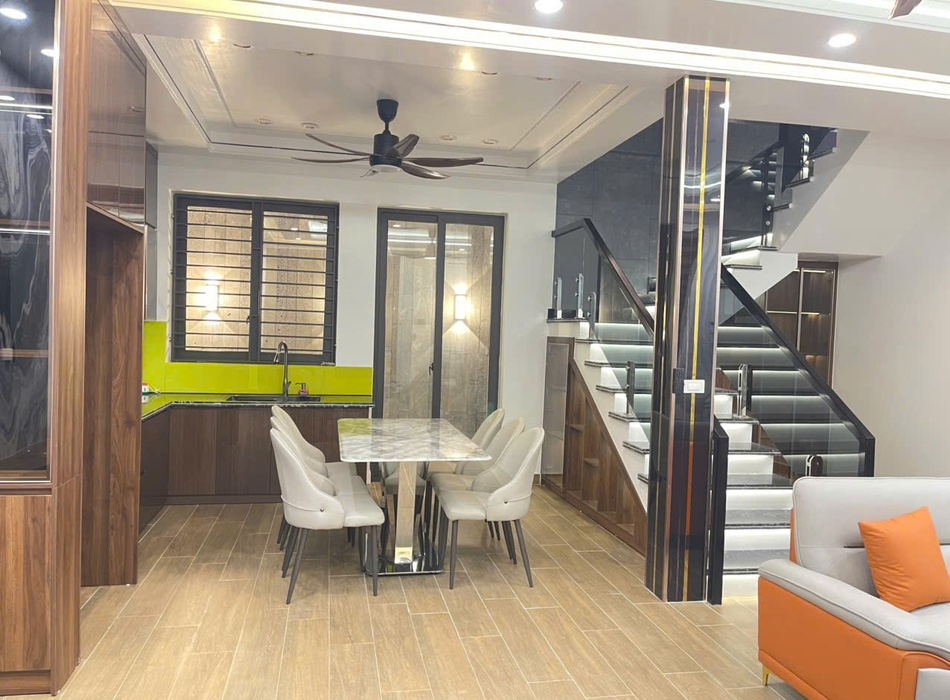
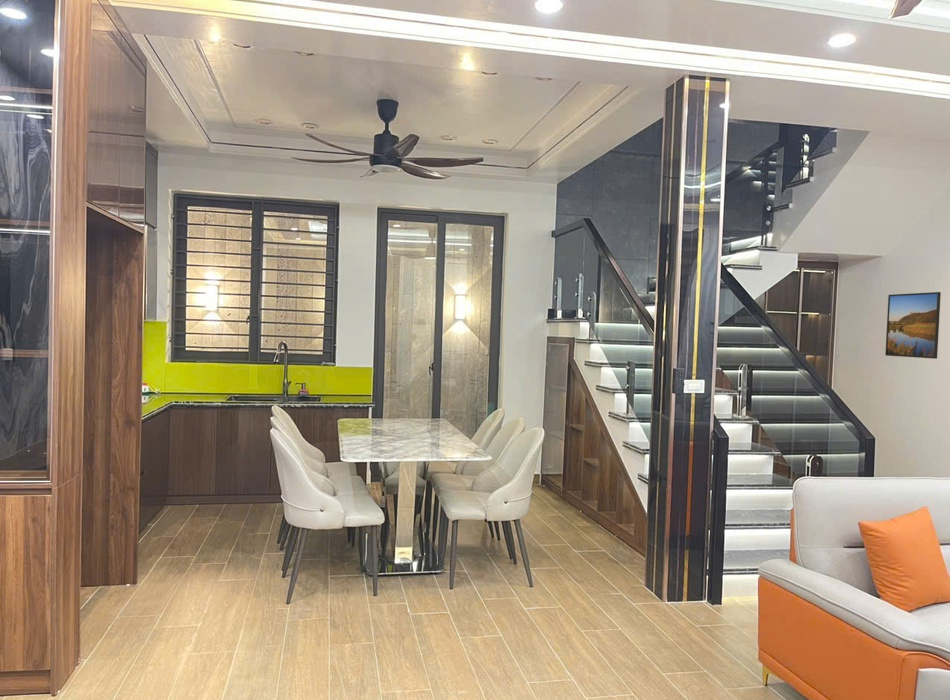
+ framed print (911, 325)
